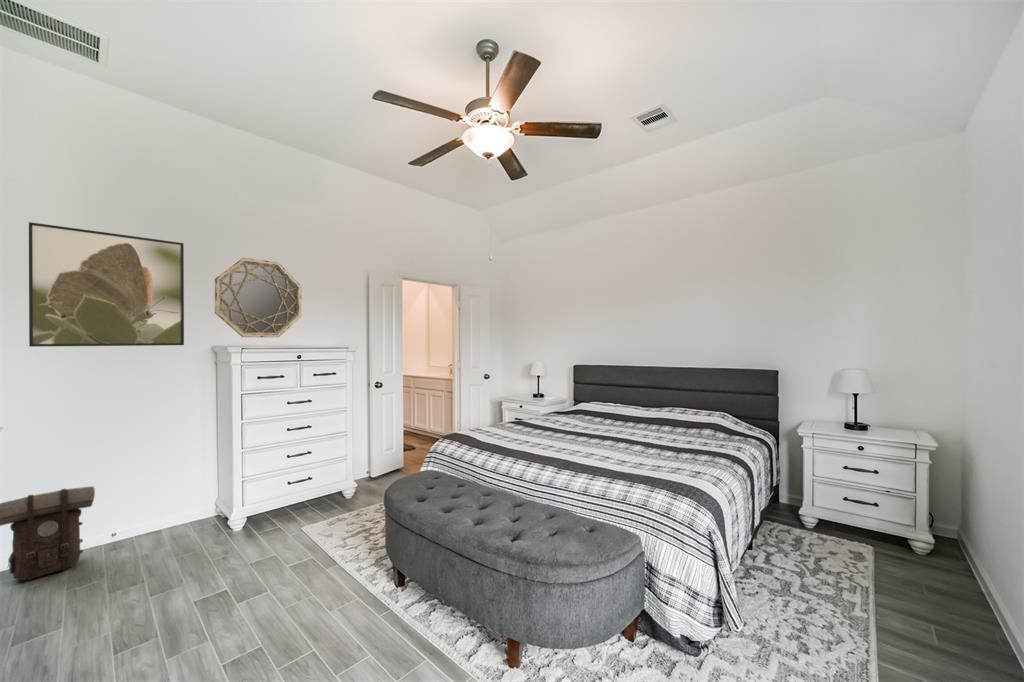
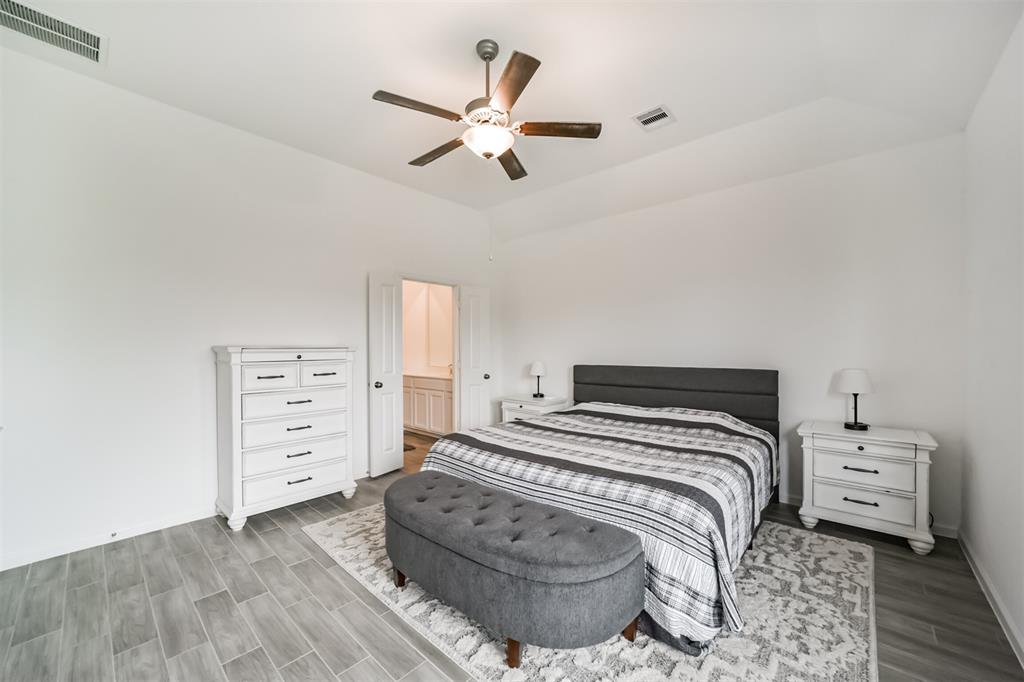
- backpack (47, 529)
- home mirror (260, 298)
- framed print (113, 289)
